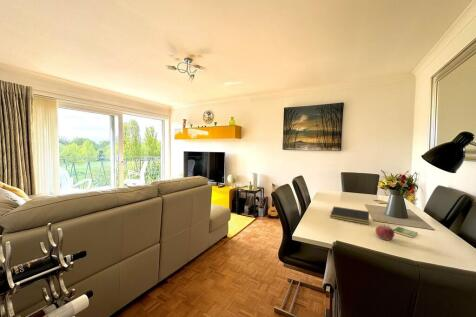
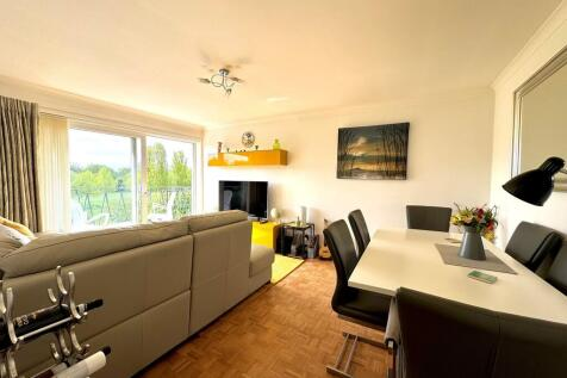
- fruit (384, 230)
- notepad (349, 214)
